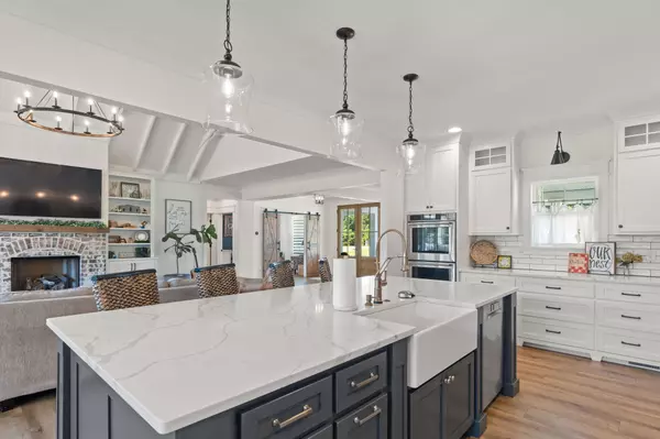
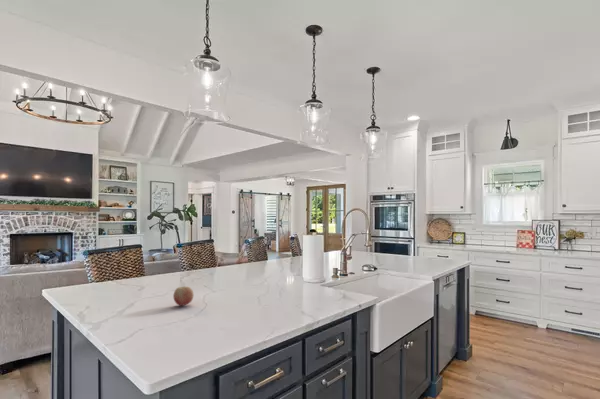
+ fruit (183, 296)
